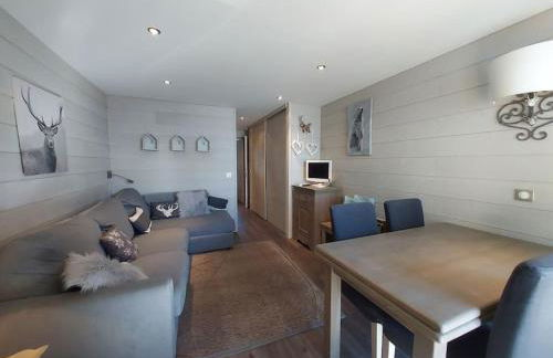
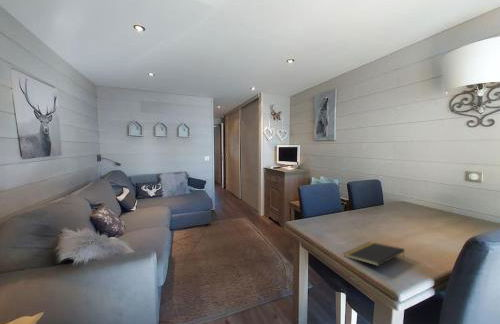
+ notepad (373, 252)
